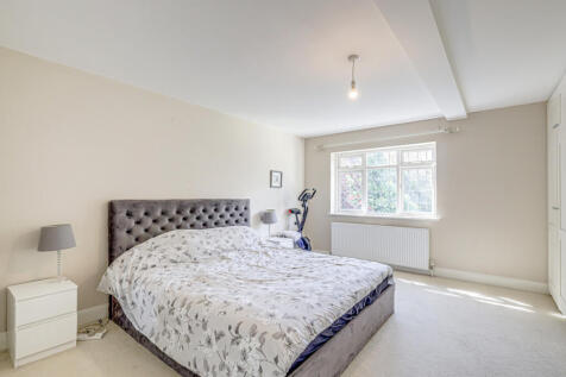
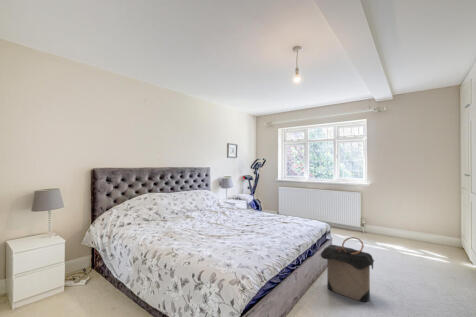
+ laundry hamper (346, 265)
